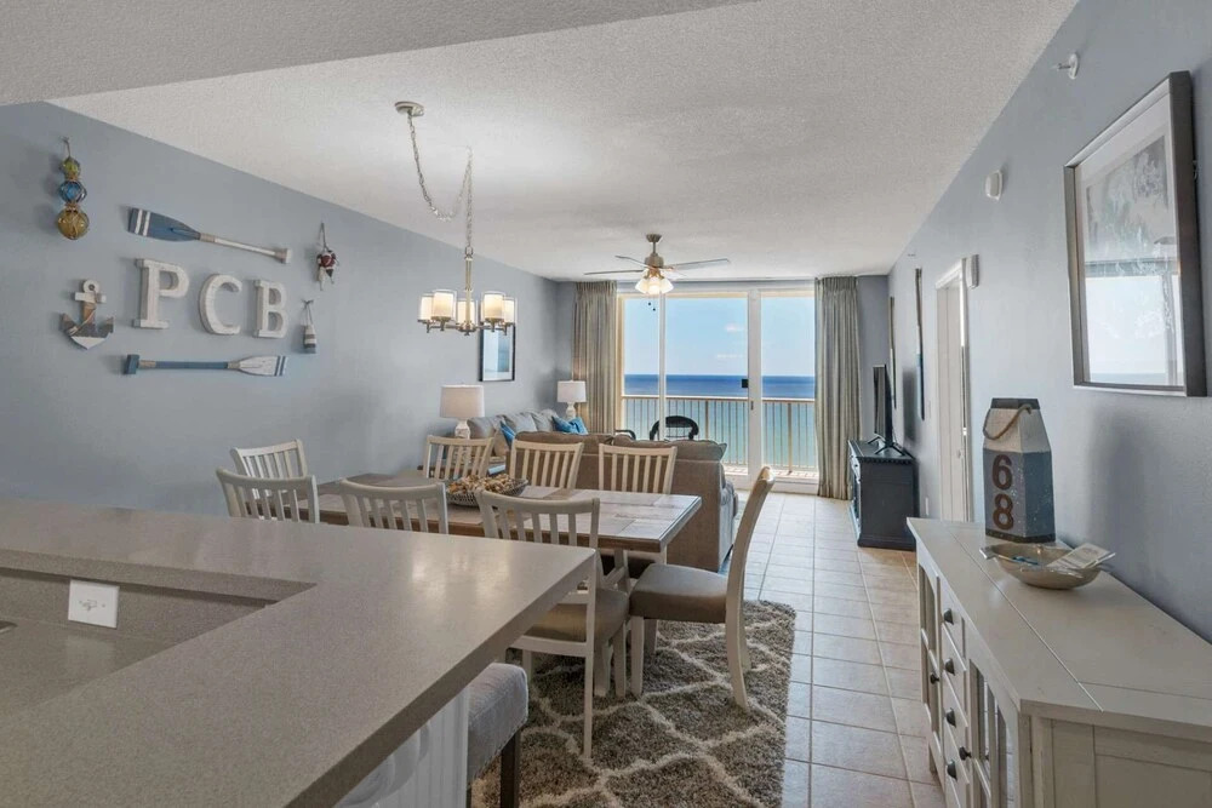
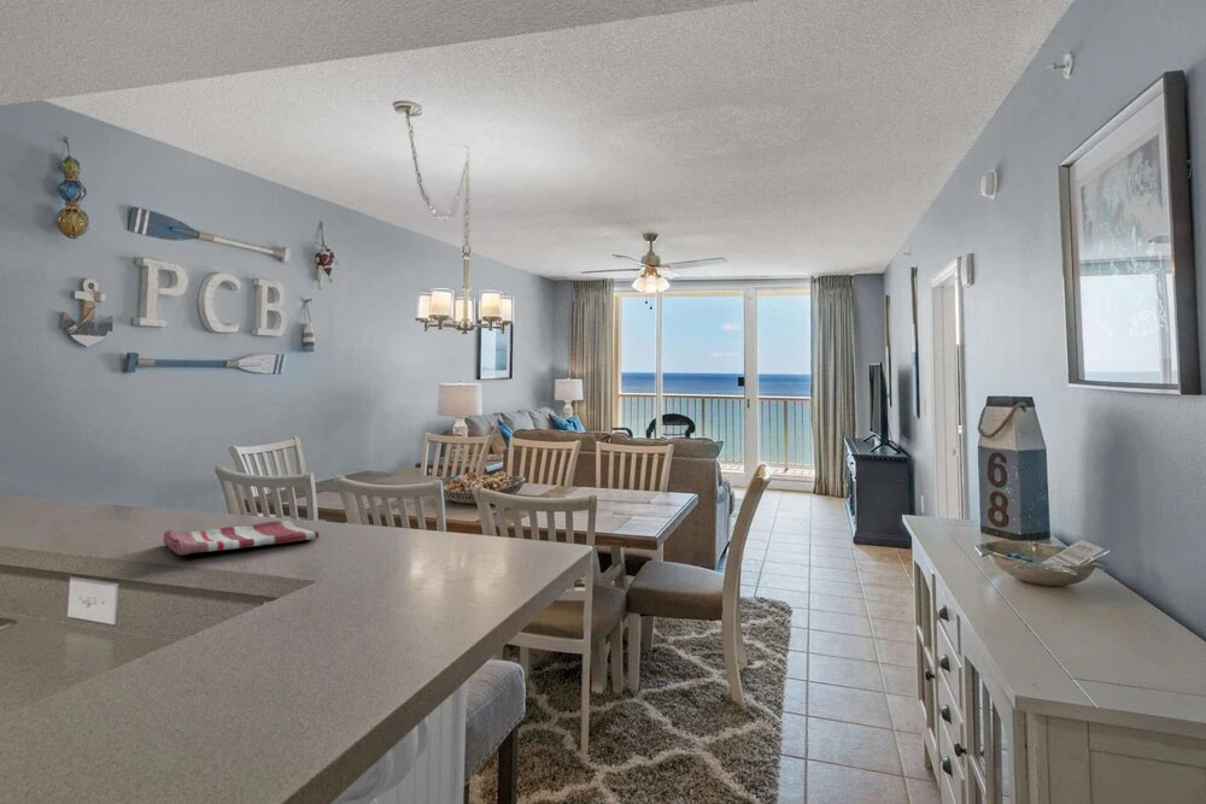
+ dish towel (241, 535)
